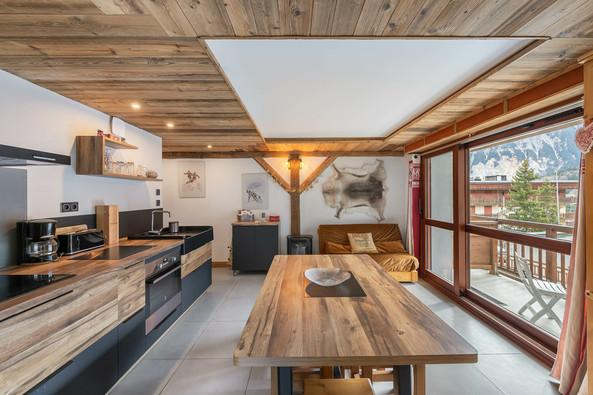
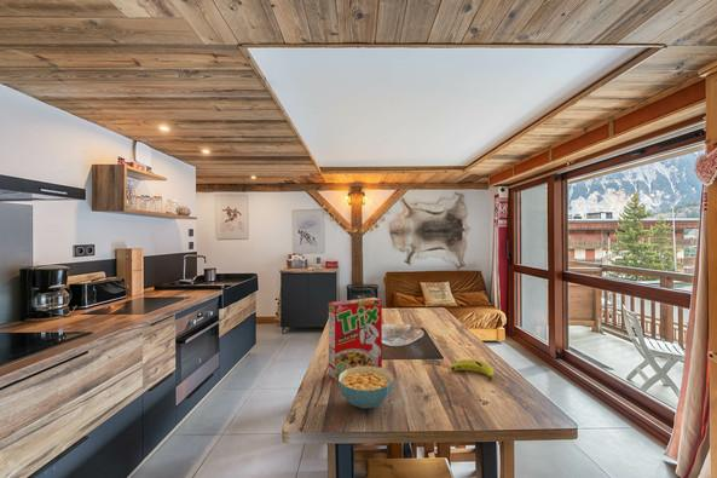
+ banana (472, 369)
+ cereal box (355, 335)
+ cereal bowl (365, 390)
